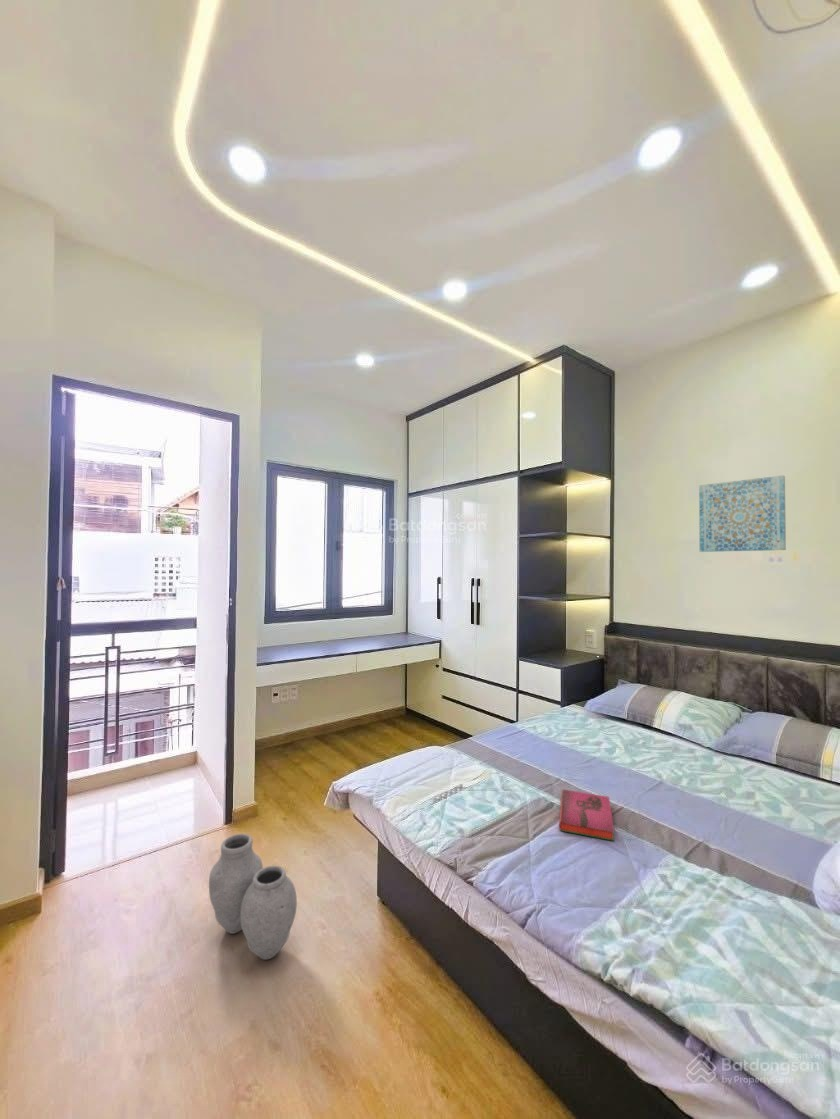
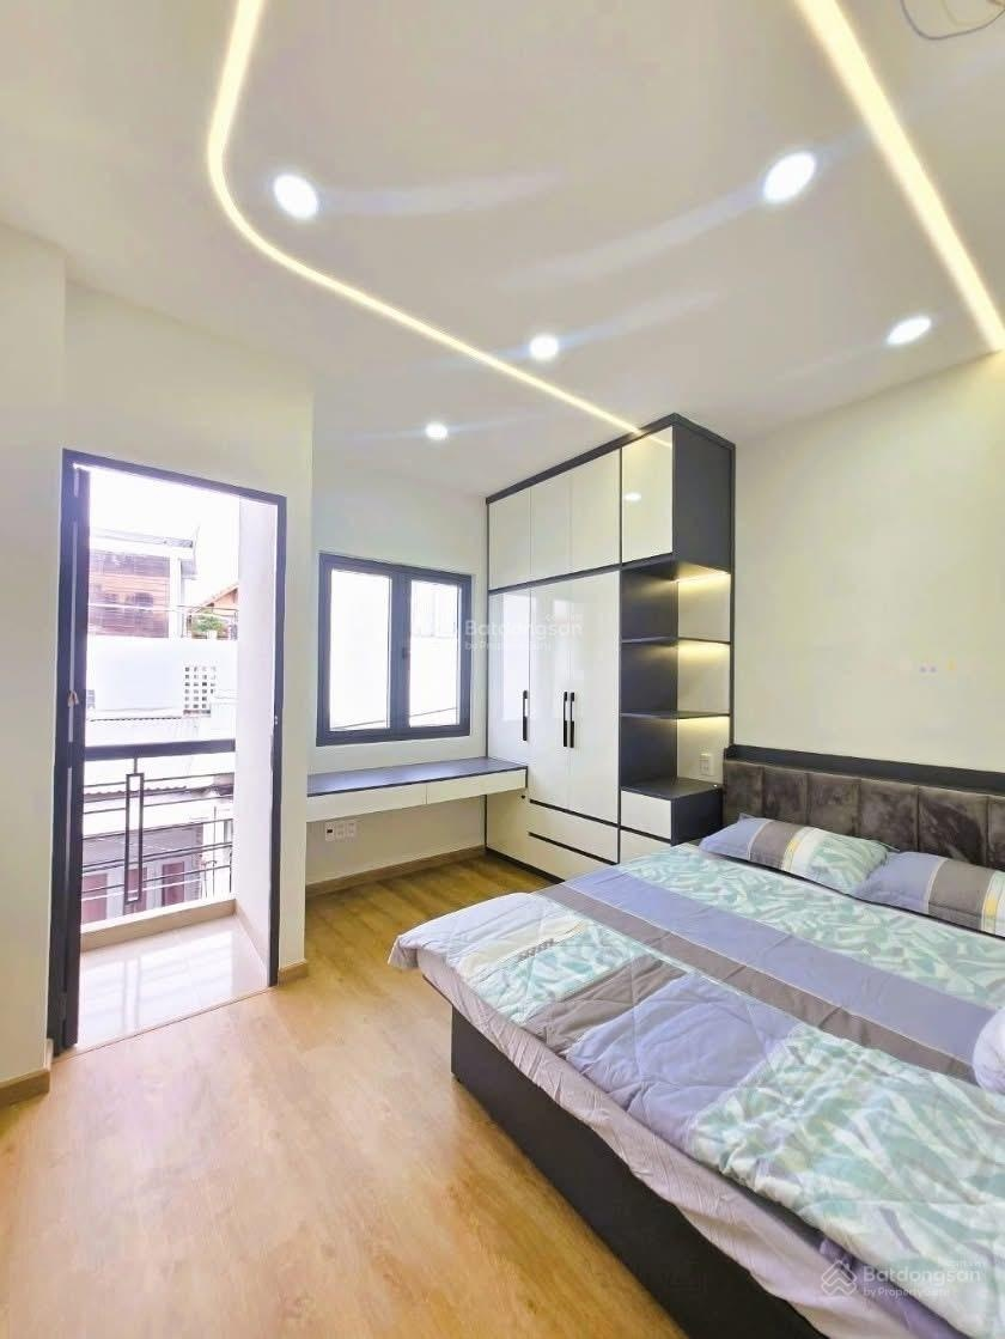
- vase (252, 895)
- wall art (740, 515)
- hardback book (585, 812)
